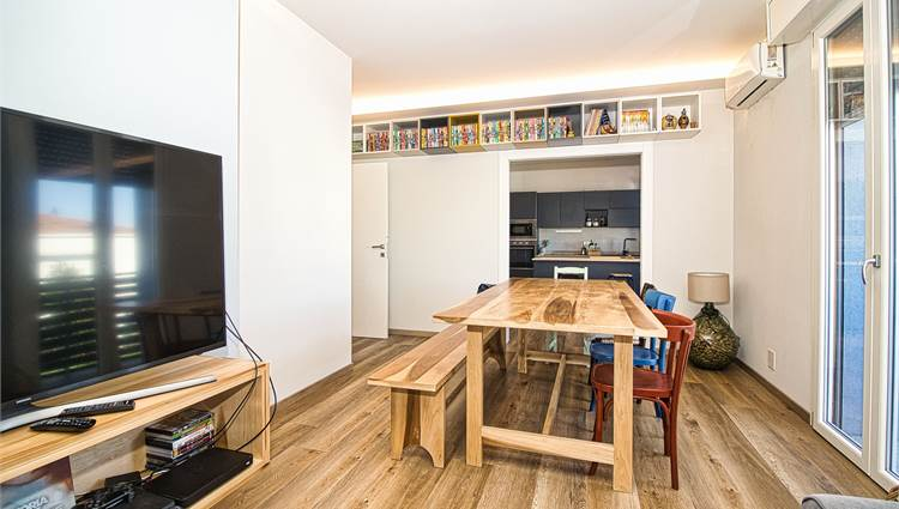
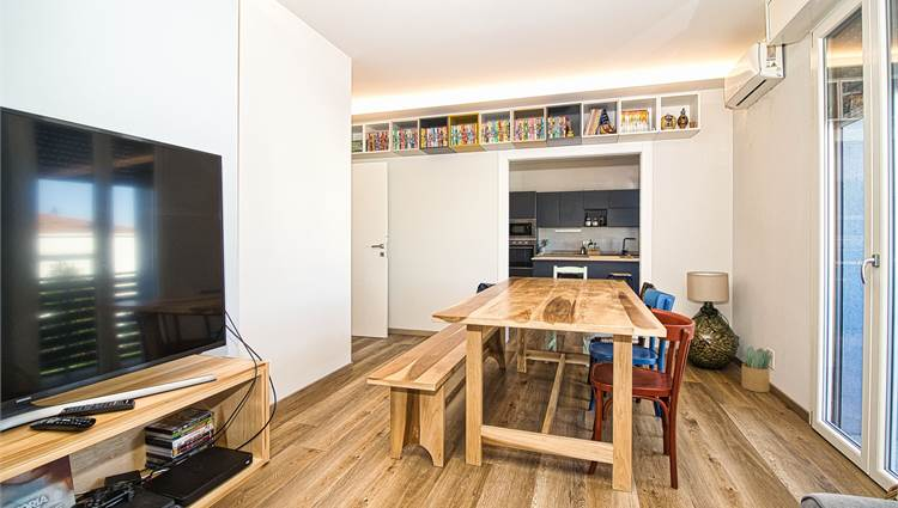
+ potted plant (754, 367)
